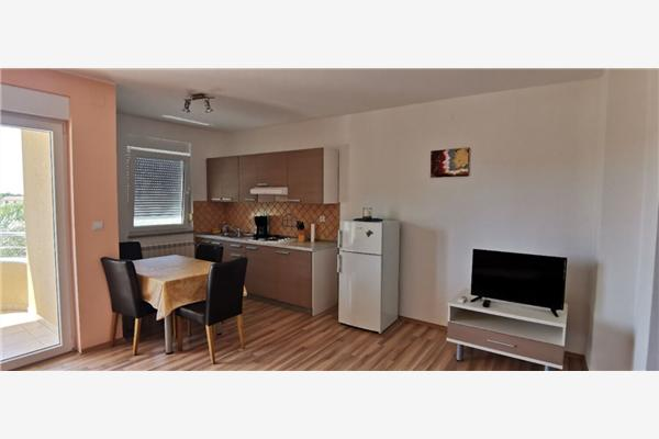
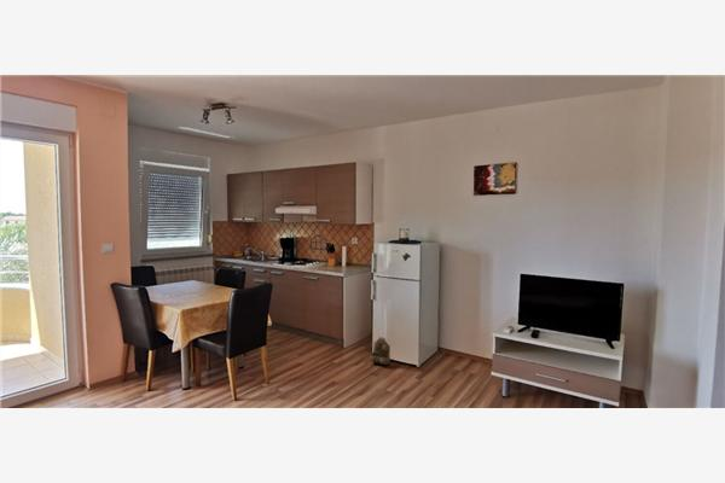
+ wall caddy (378, 351)
